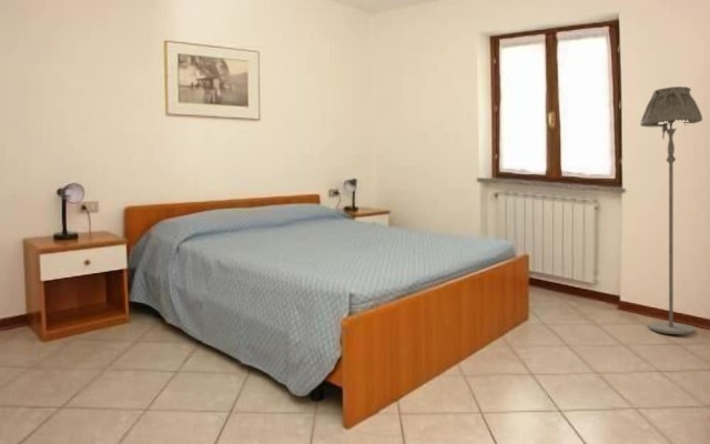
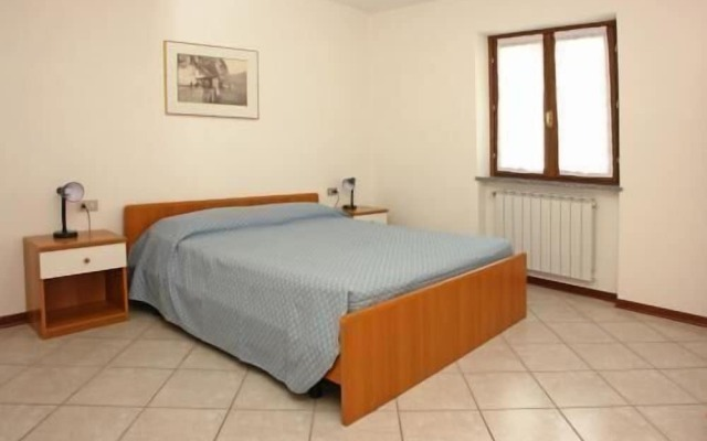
- floor lamp (670, 210)
